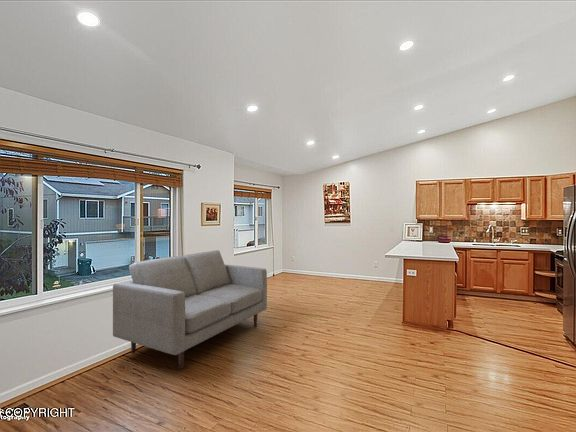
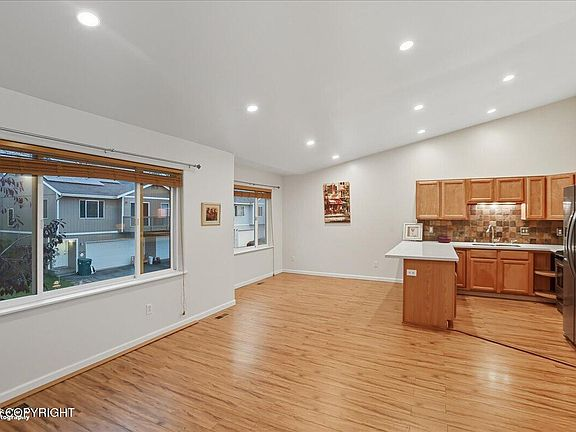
- sofa (200, 297)
